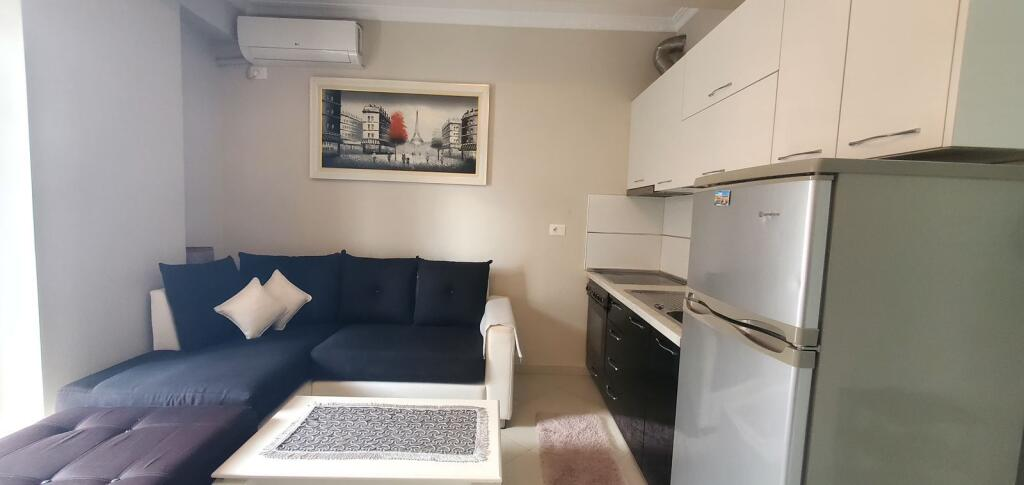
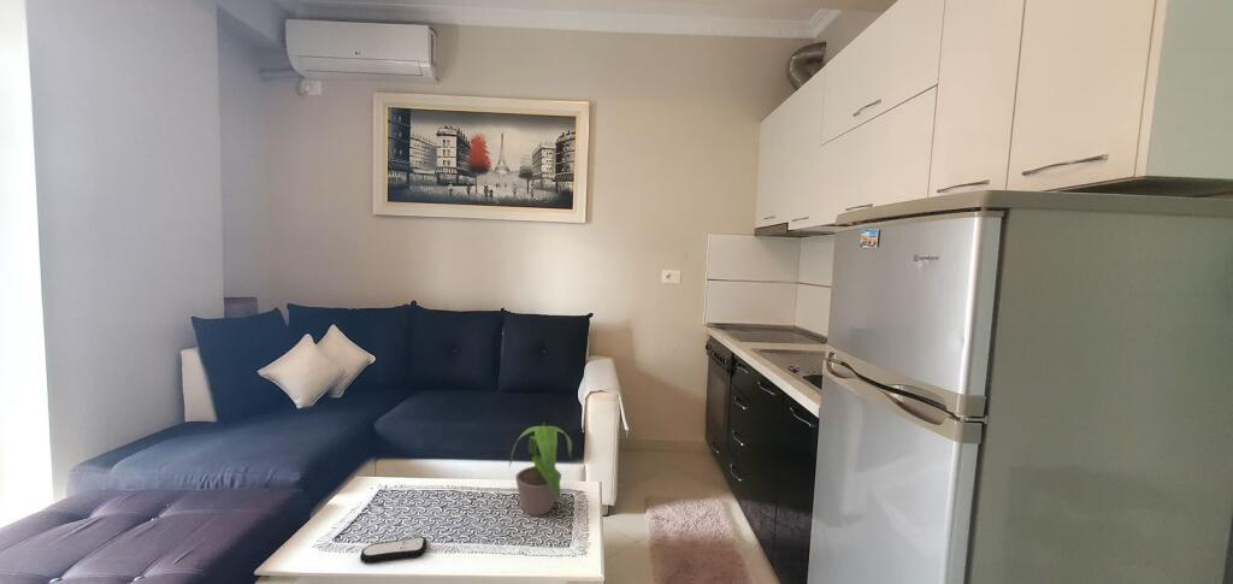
+ remote control (394, 549)
+ potted plant (539, 464)
